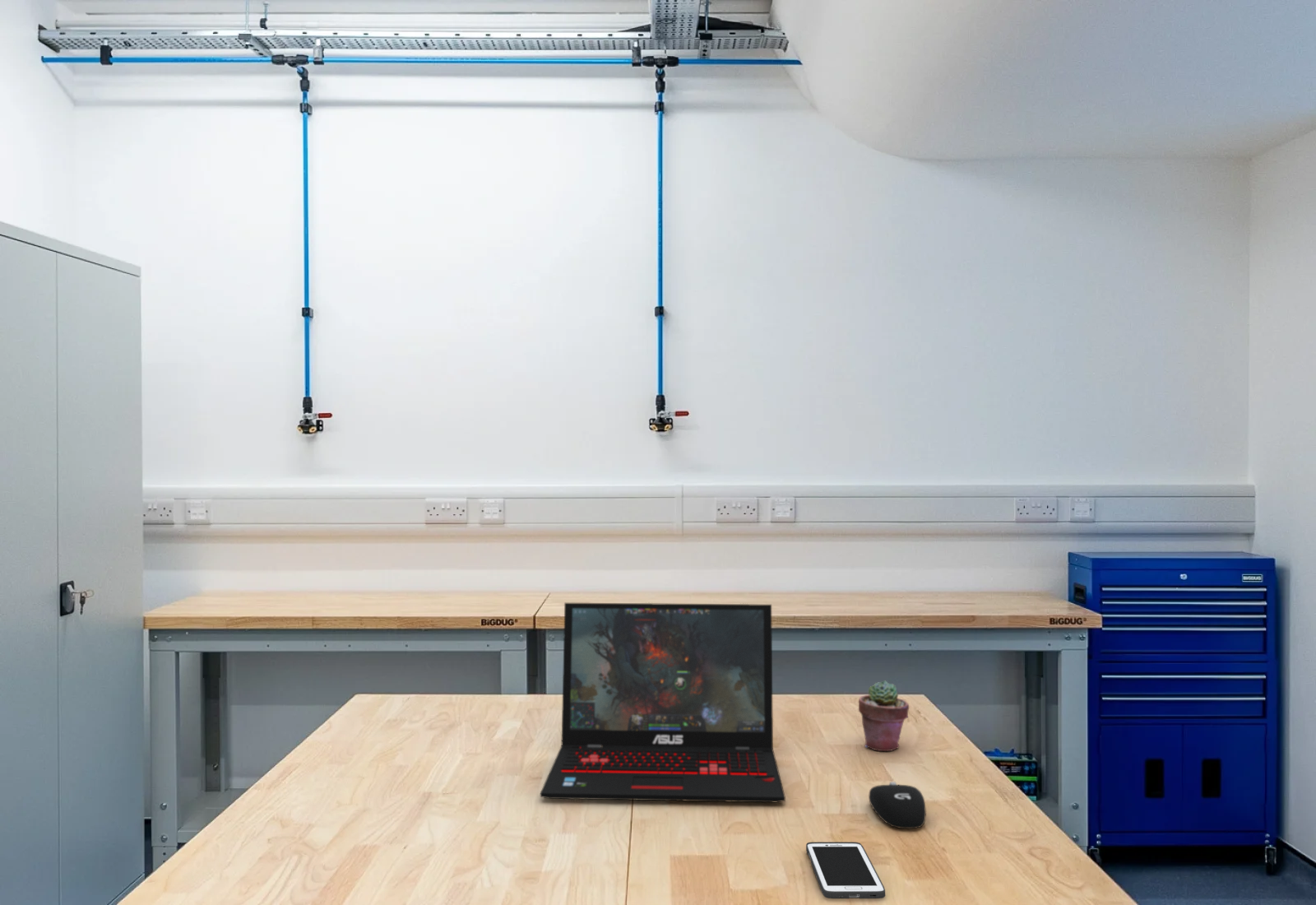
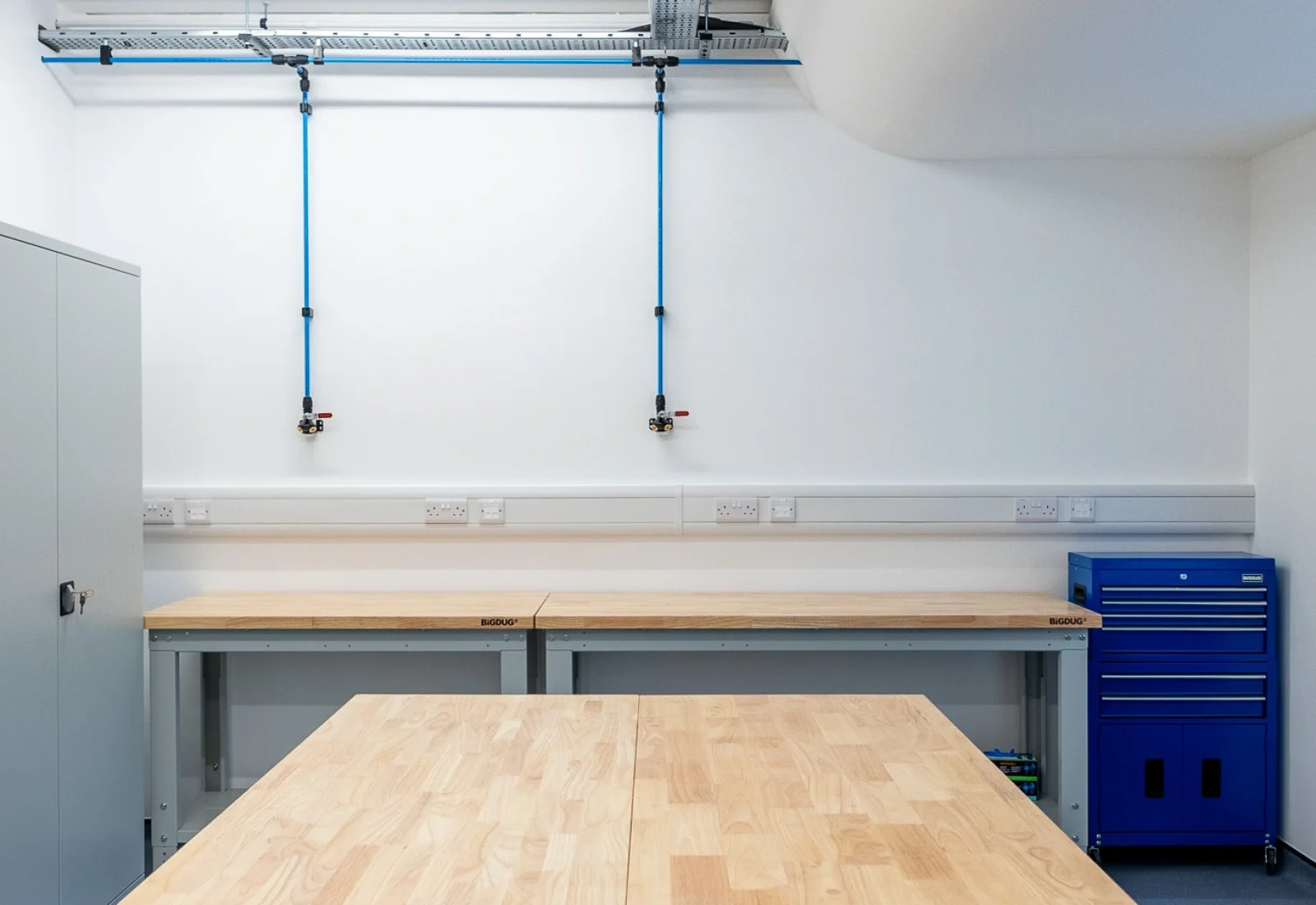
- computer mouse (898, 801)
- cell phone (843, 869)
- laptop (665, 695)
- potted succulent (883, 713)
